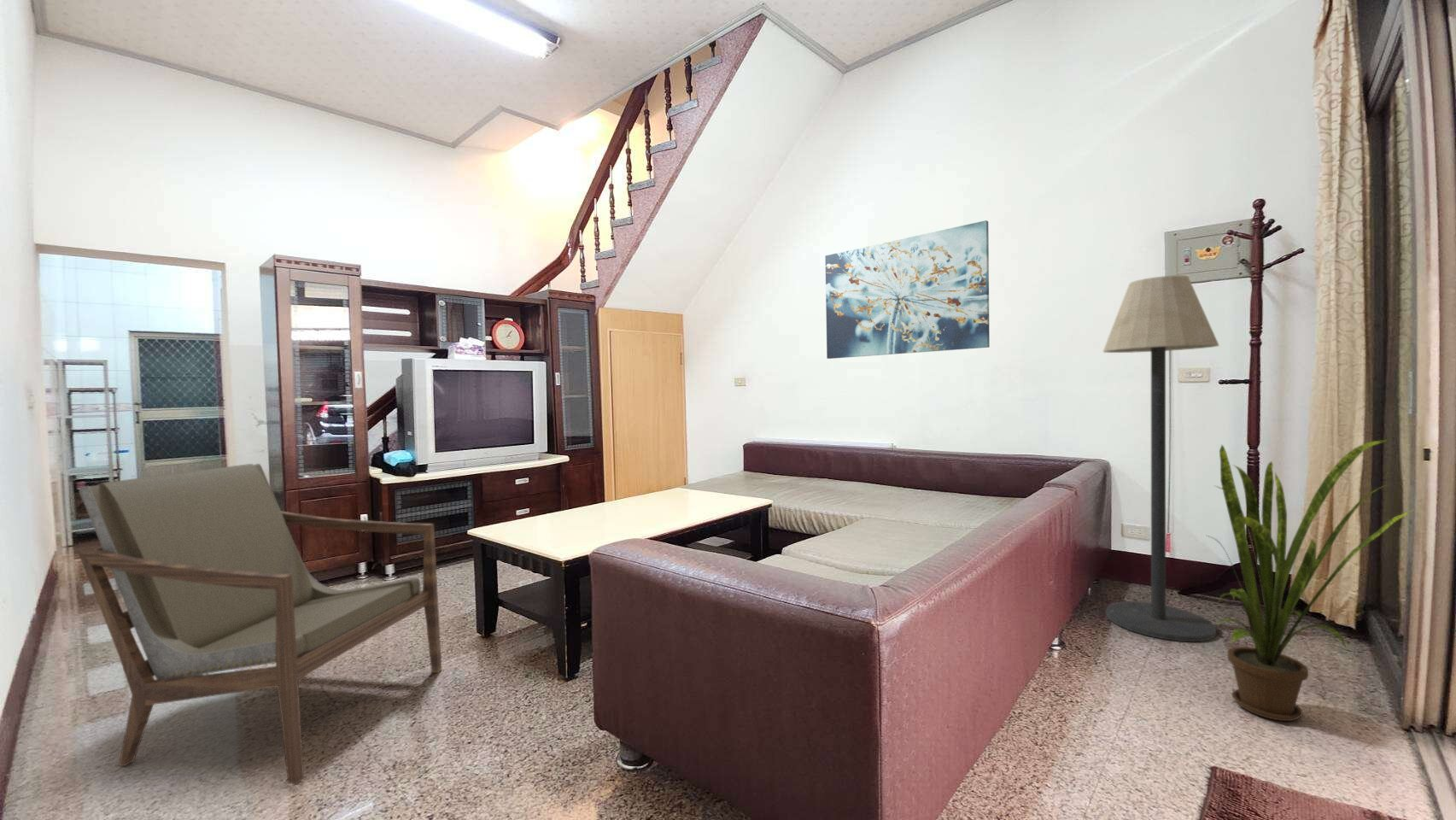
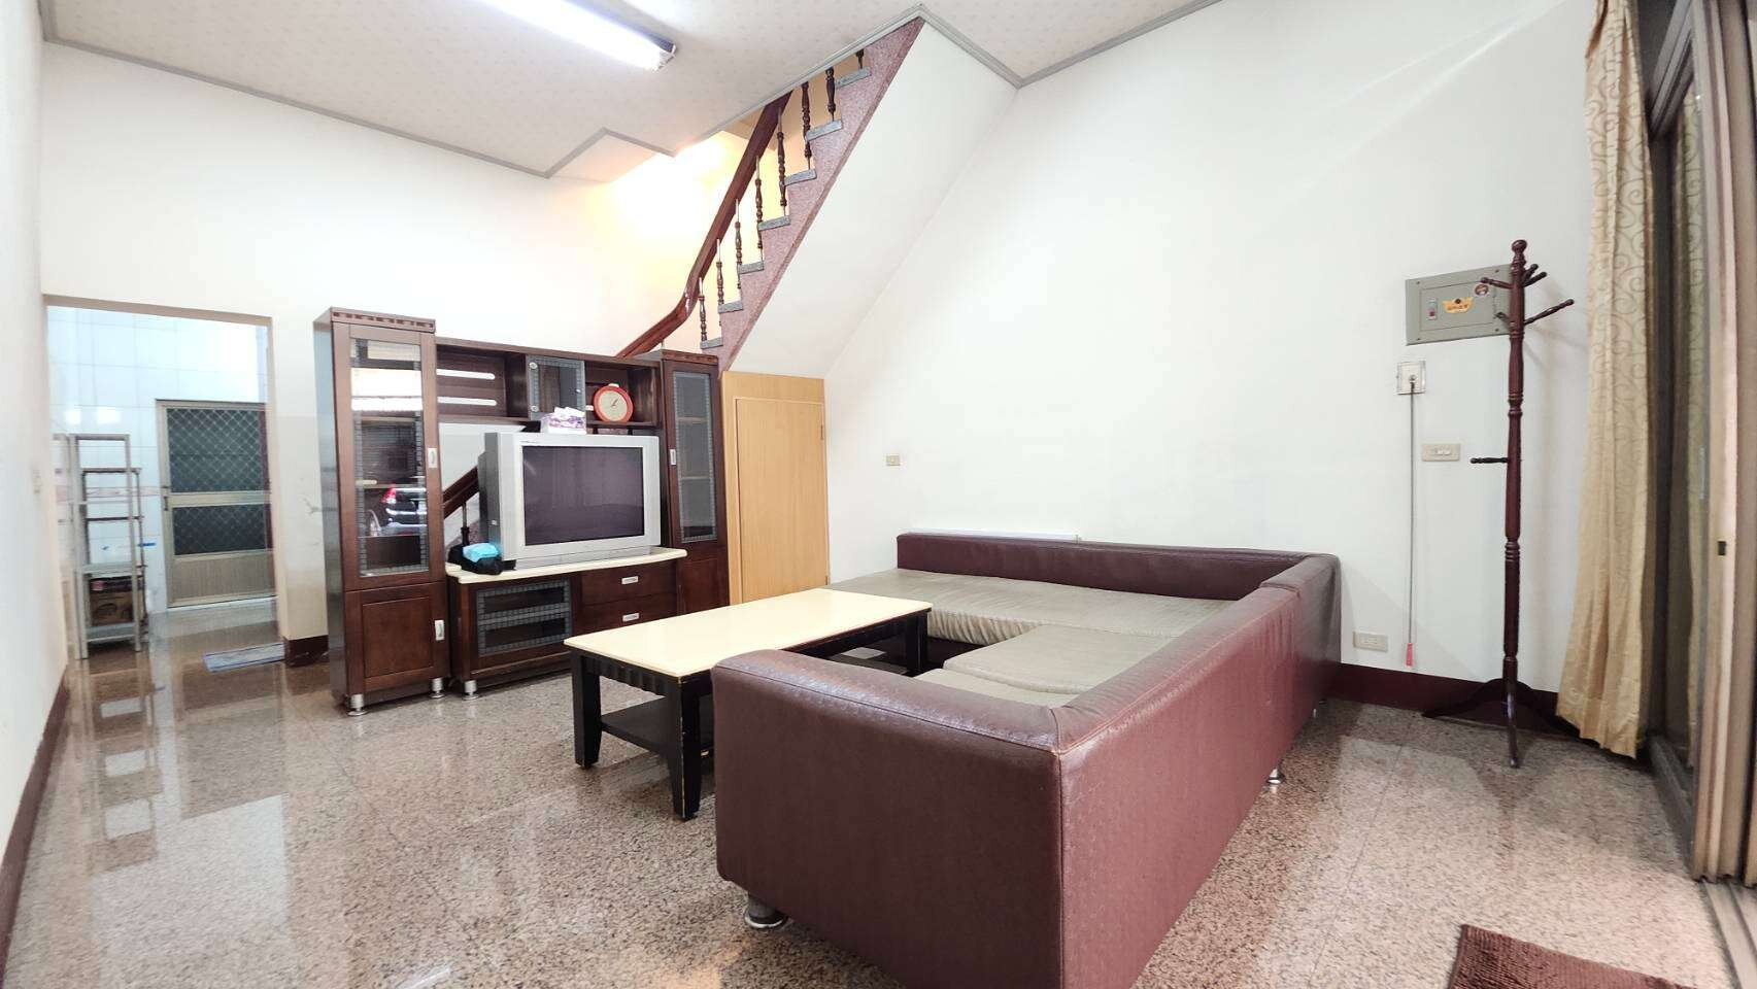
- house plant (1280, 573)
- wall art (899, 296)
- armchair (278, 592)
- floor lamp (1158, 453)
